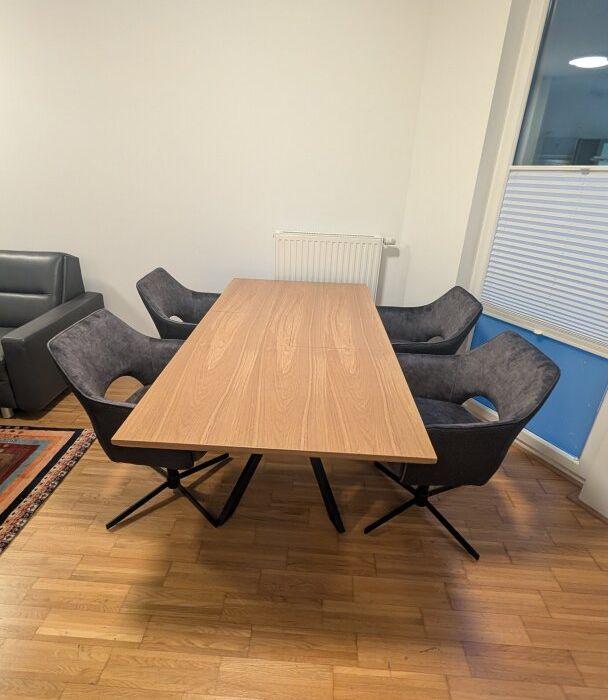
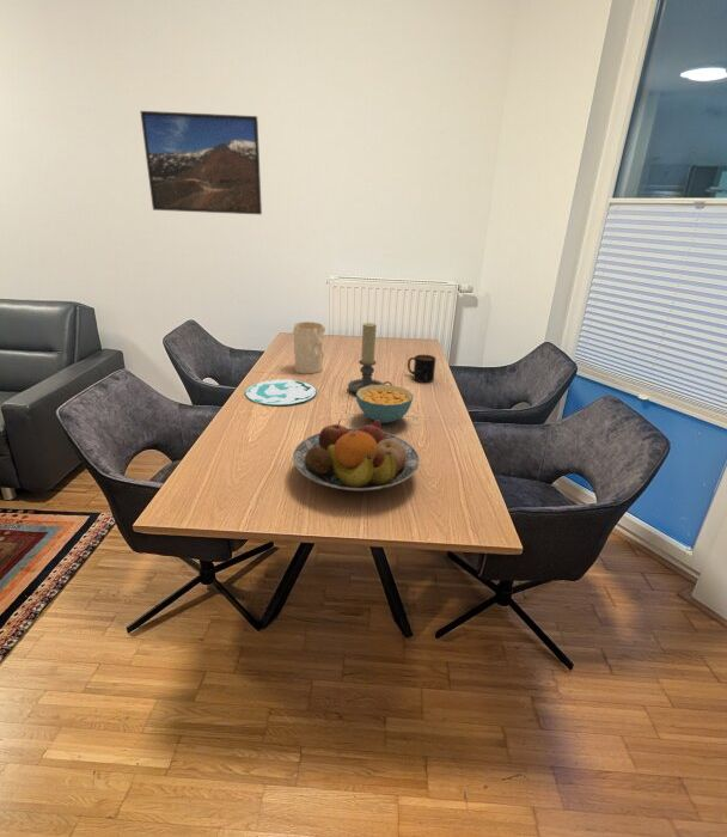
+ mug (420, 367)
+ vase (308, 347)
+ plate (281, 387)
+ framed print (203, 164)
+ candle holder (371, 358)
+ cereal bowl (384, 407)
+ fruit bowl (356, 450)
